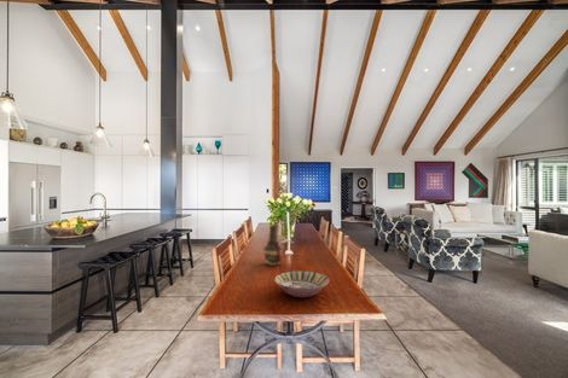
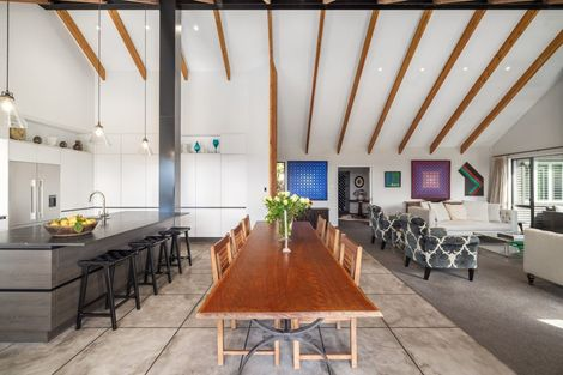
- bottle (273, 244)
- serving bowl (301, 285)
